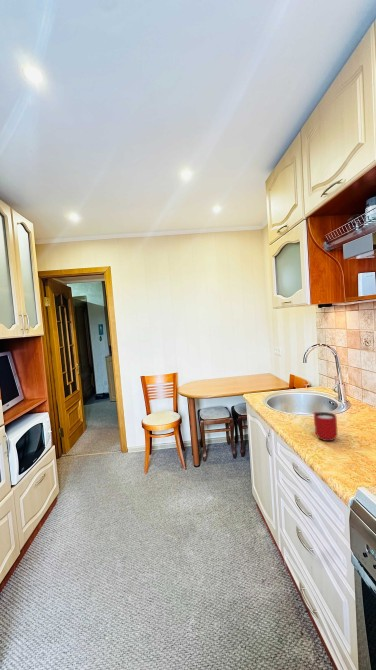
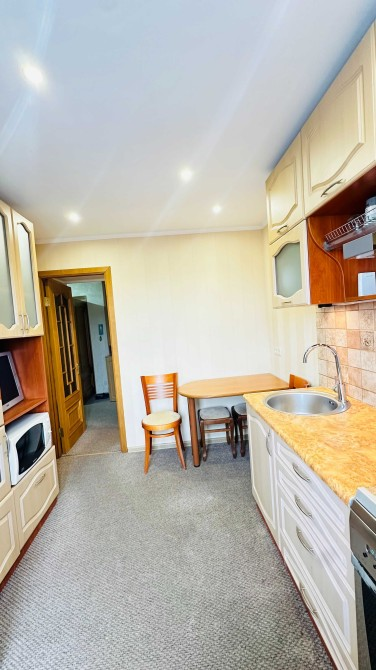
- mug (323, 425)
